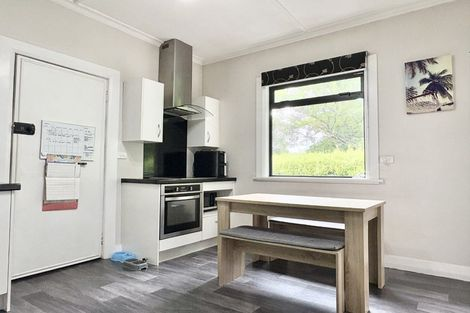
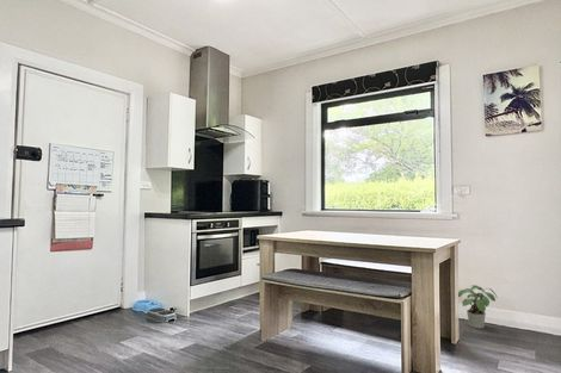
+ potted plant (475, 306)
